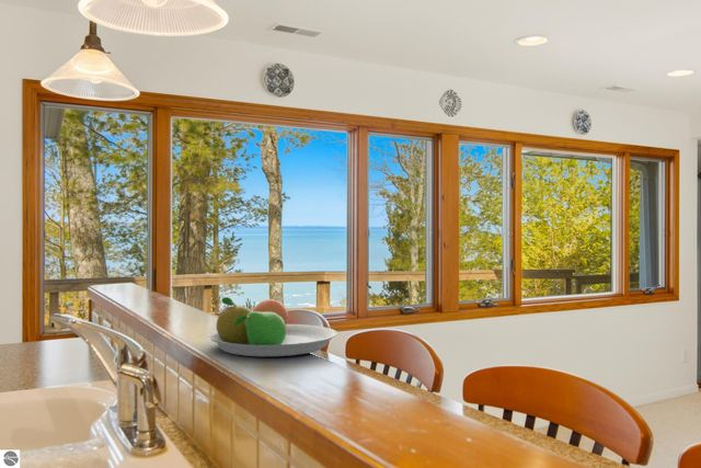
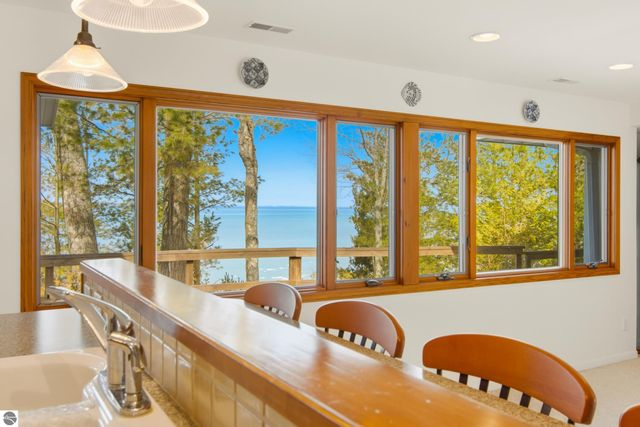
- fruit bowl (269, 321)
